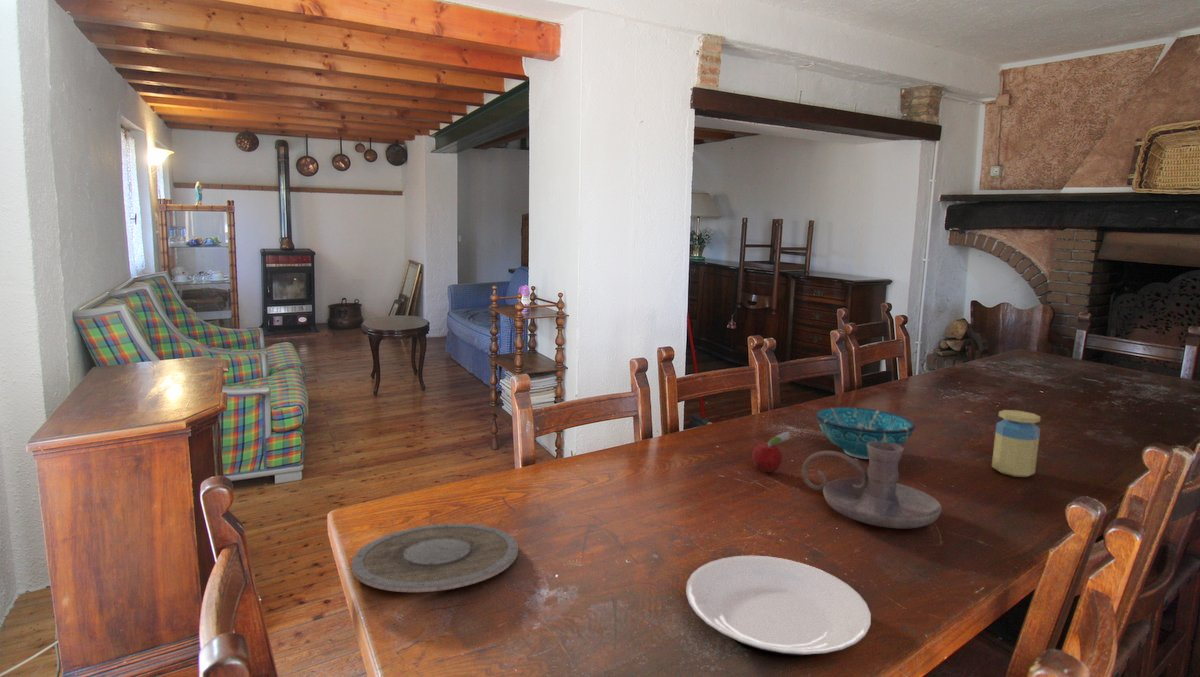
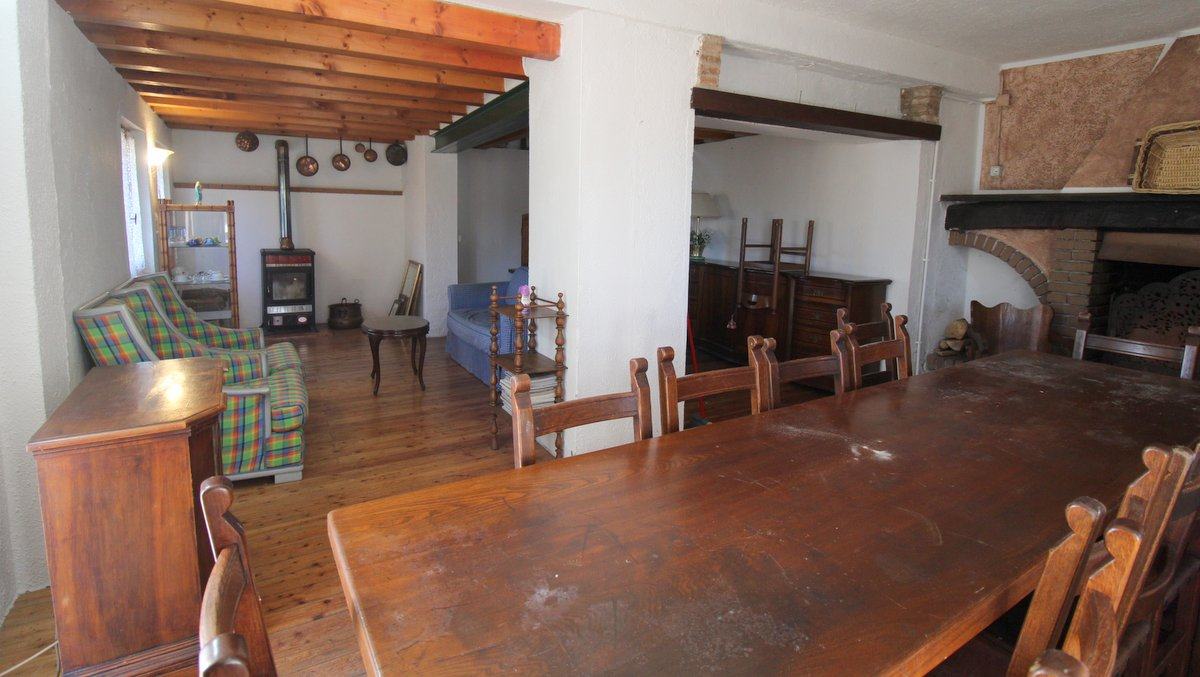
- fruit (769, 451)
- bowl (863, 436)
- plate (437, 552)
- jar (1016, 443)
- candle holder (868, 478)
- plate (774, 610)
